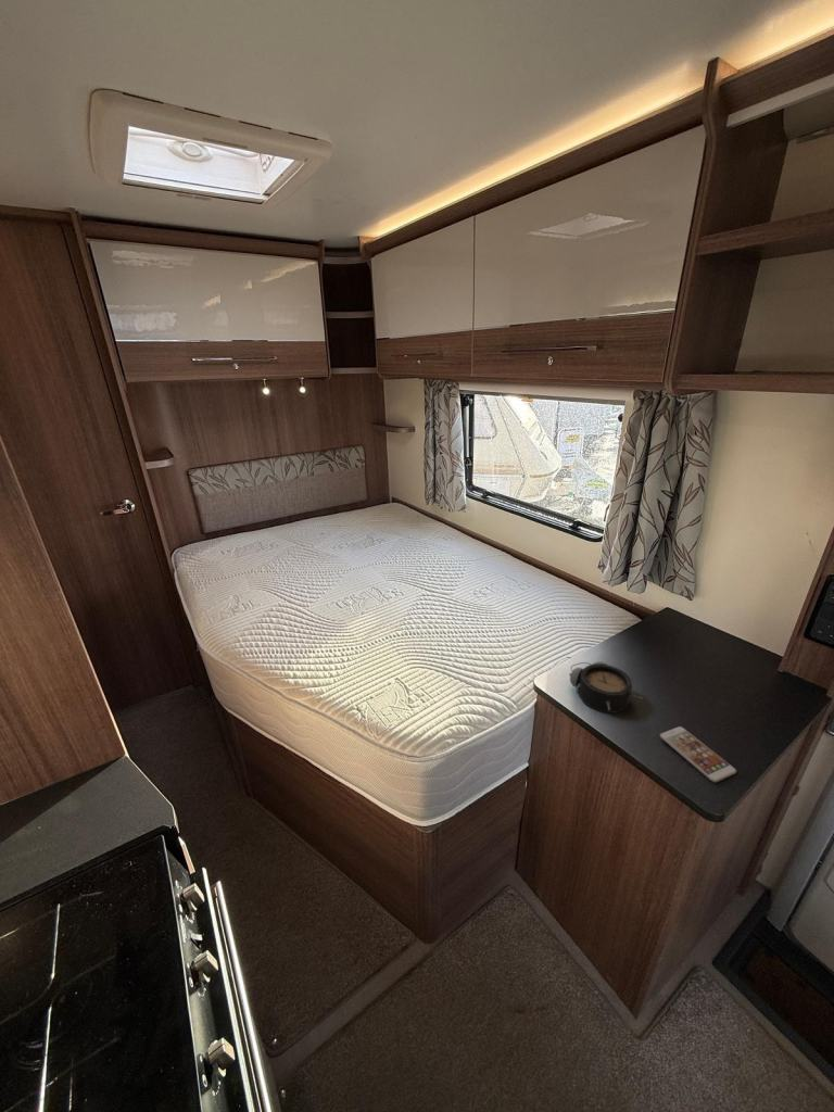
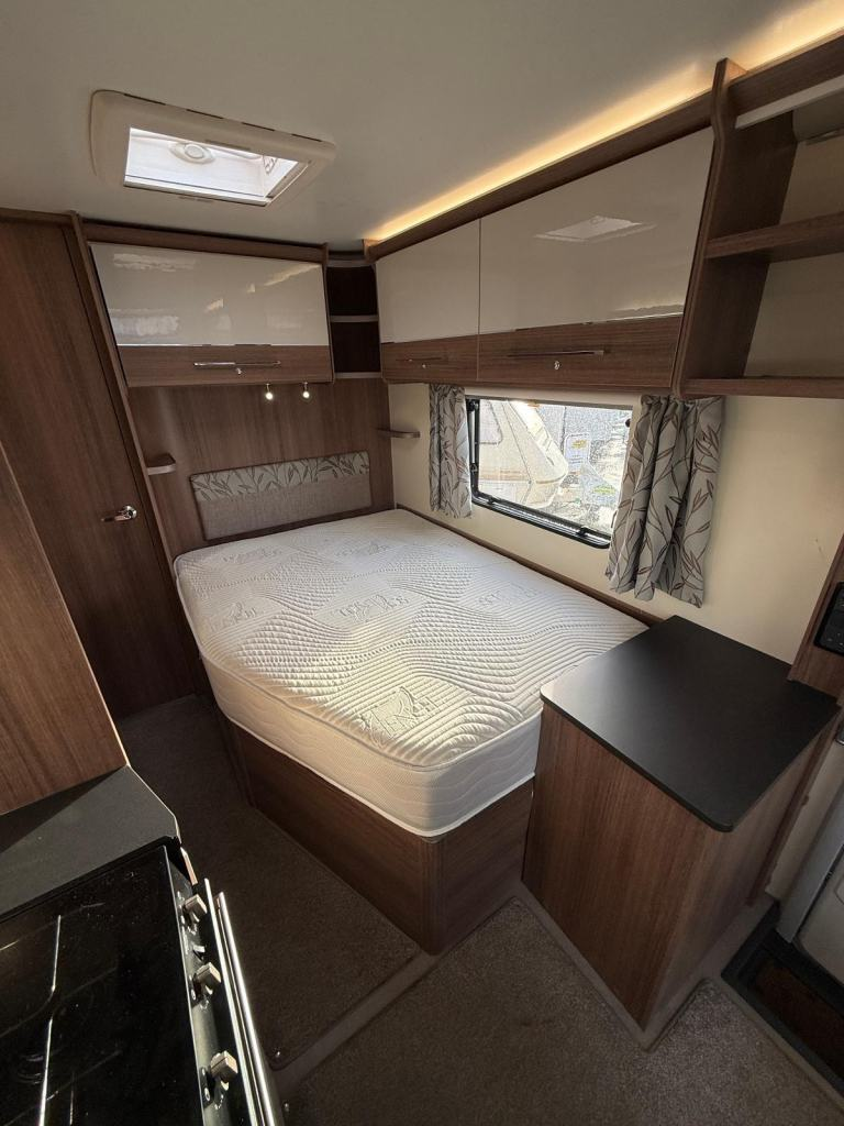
- alarm clock (599, 683)
- smartphone (696, 753)
